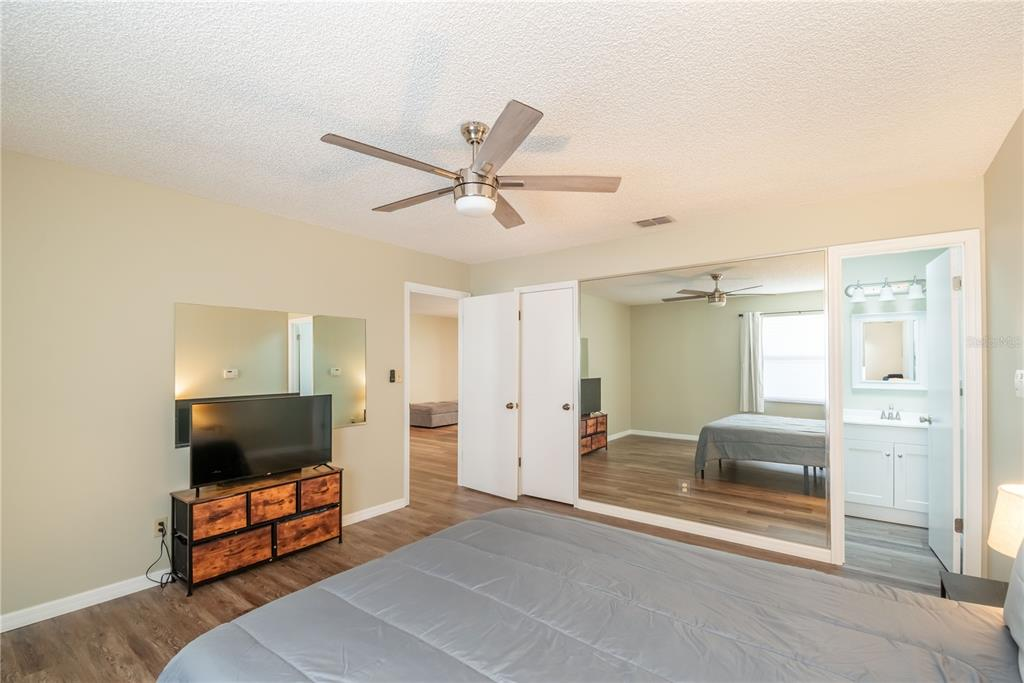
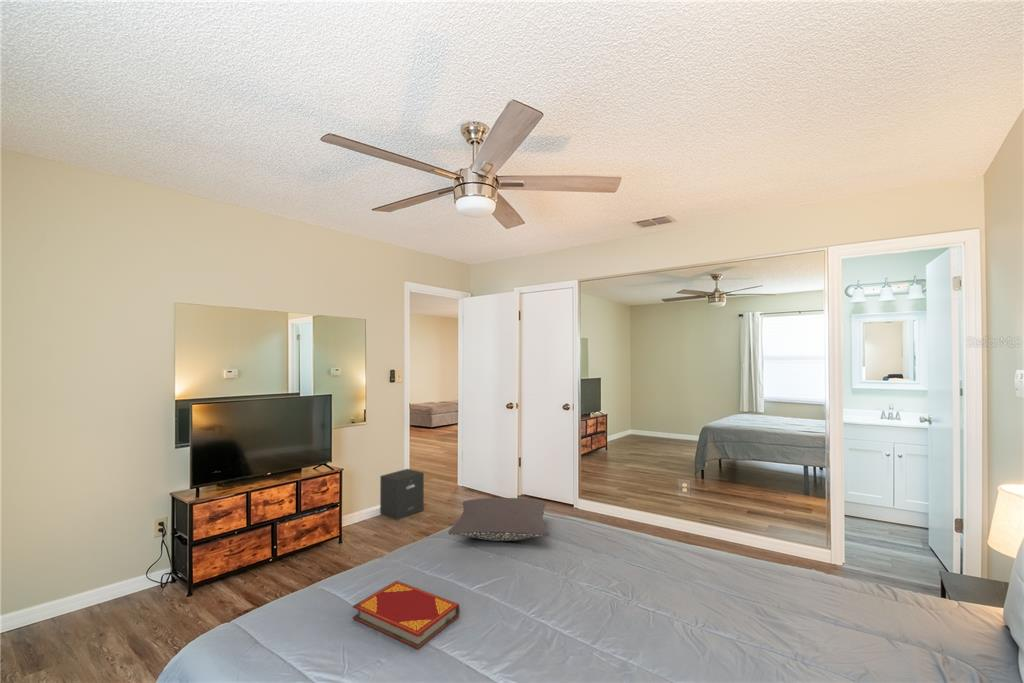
+ speaker (402, 493)
+ pillow (501, 517)
+ hardback book (406, 611)
